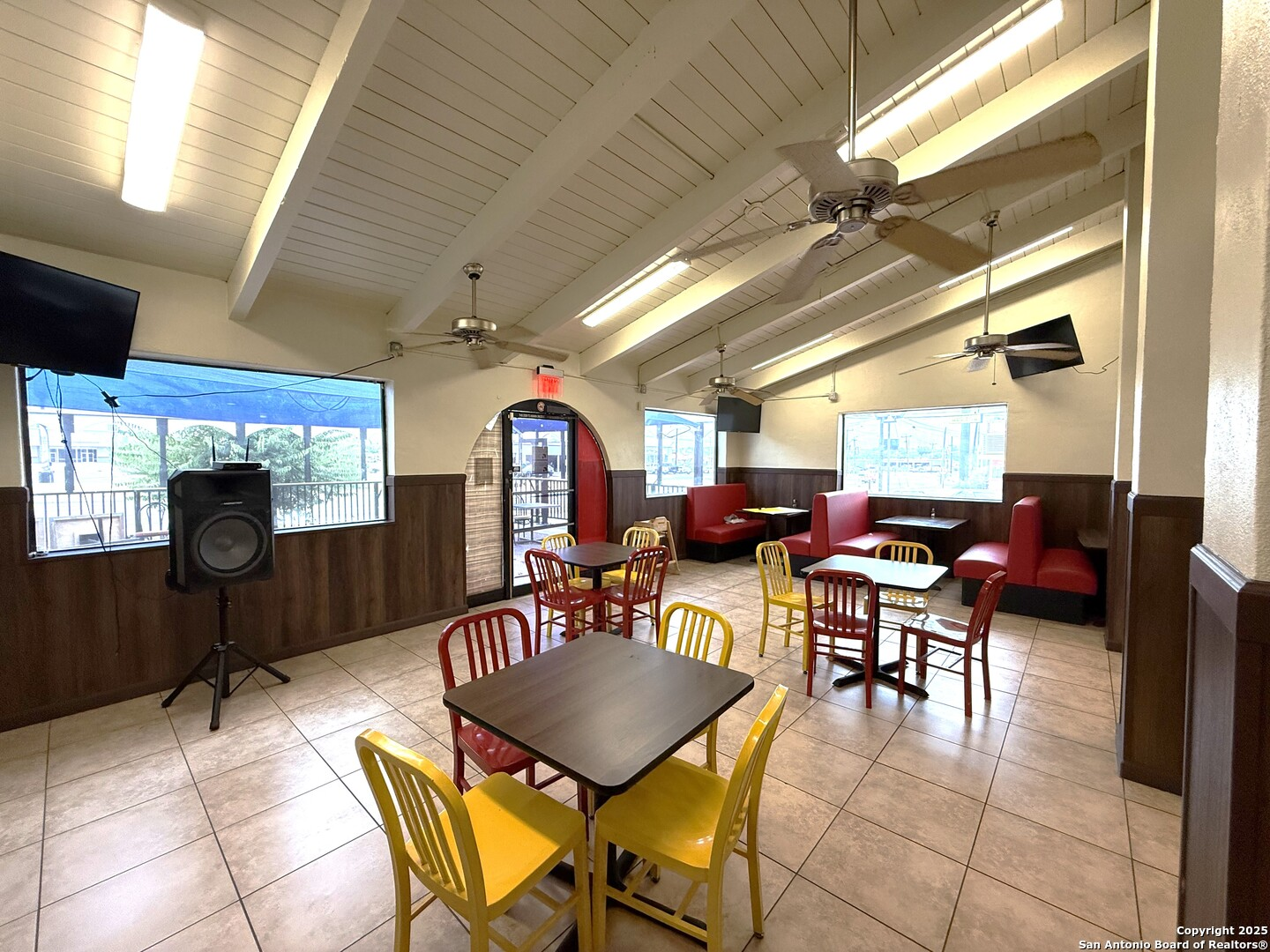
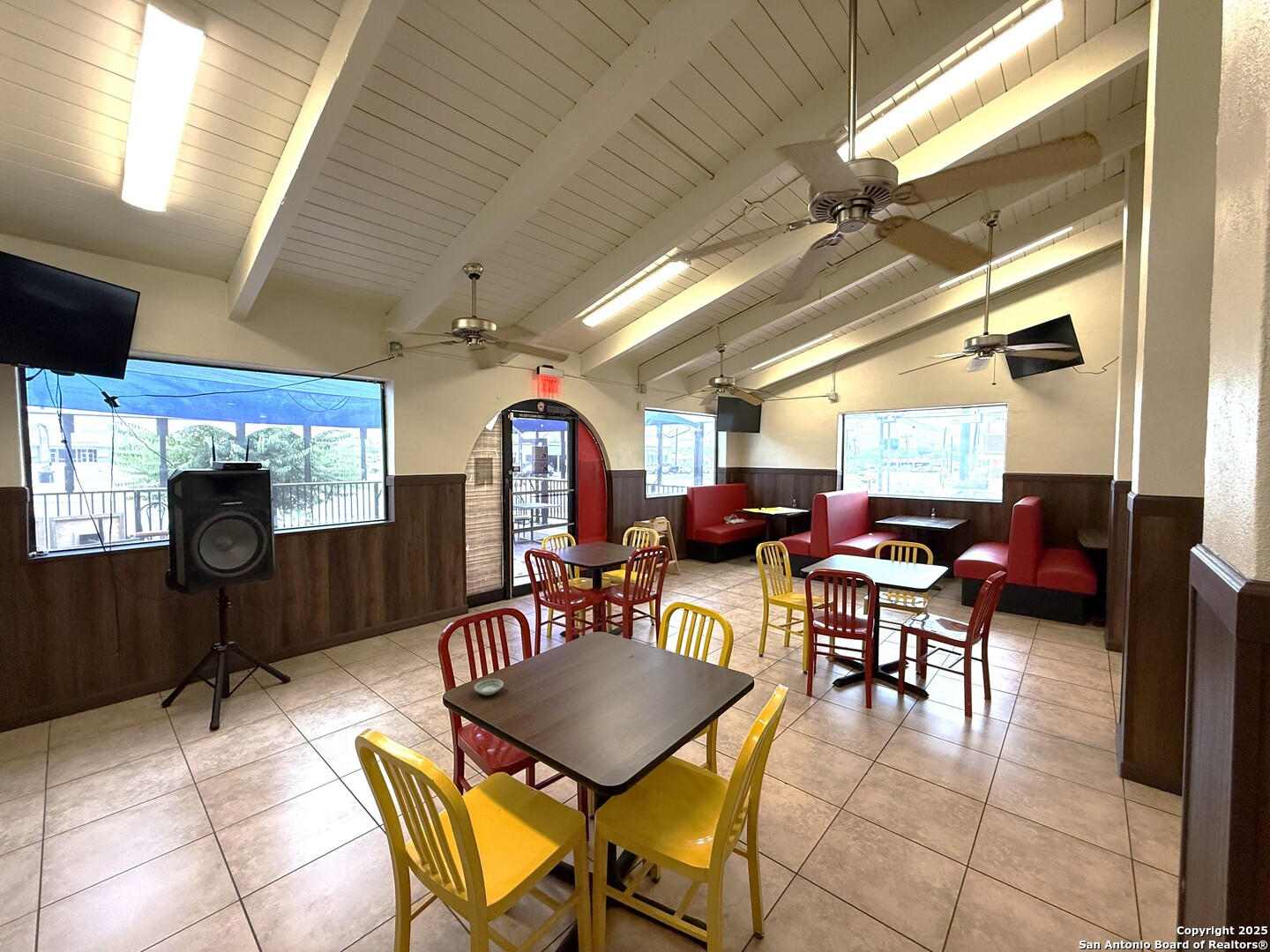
+ saucer (489, 688)
